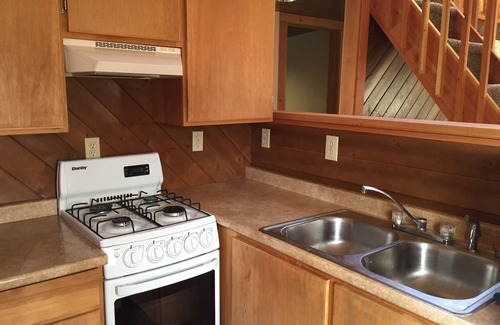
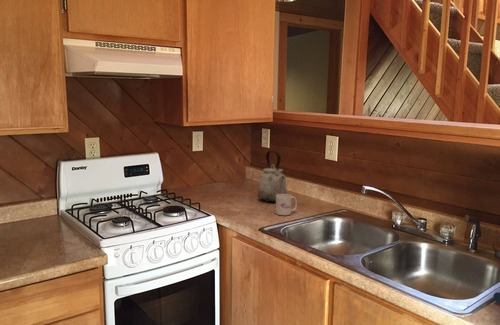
+ mug (286, 204)
+ kettle (275, 176)
